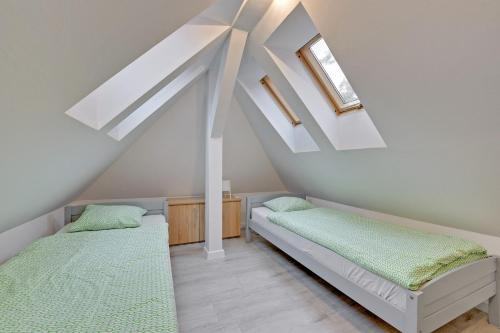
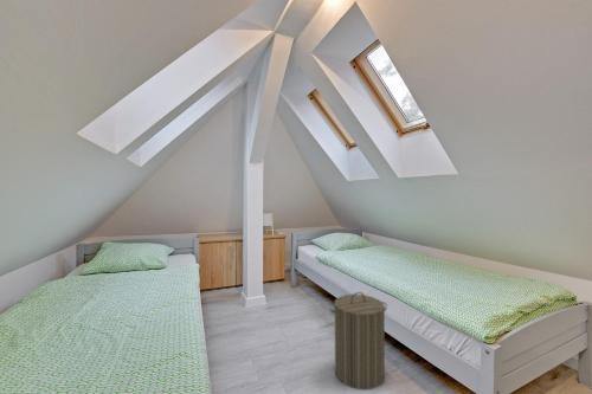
+ laundry hamper (359, 332)
